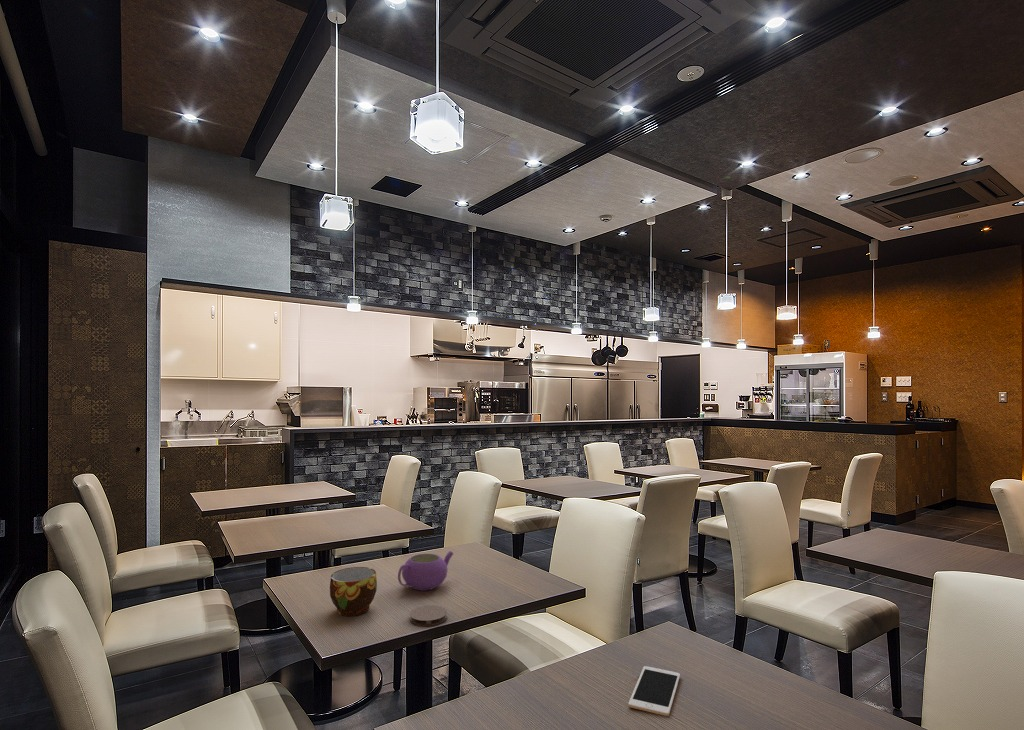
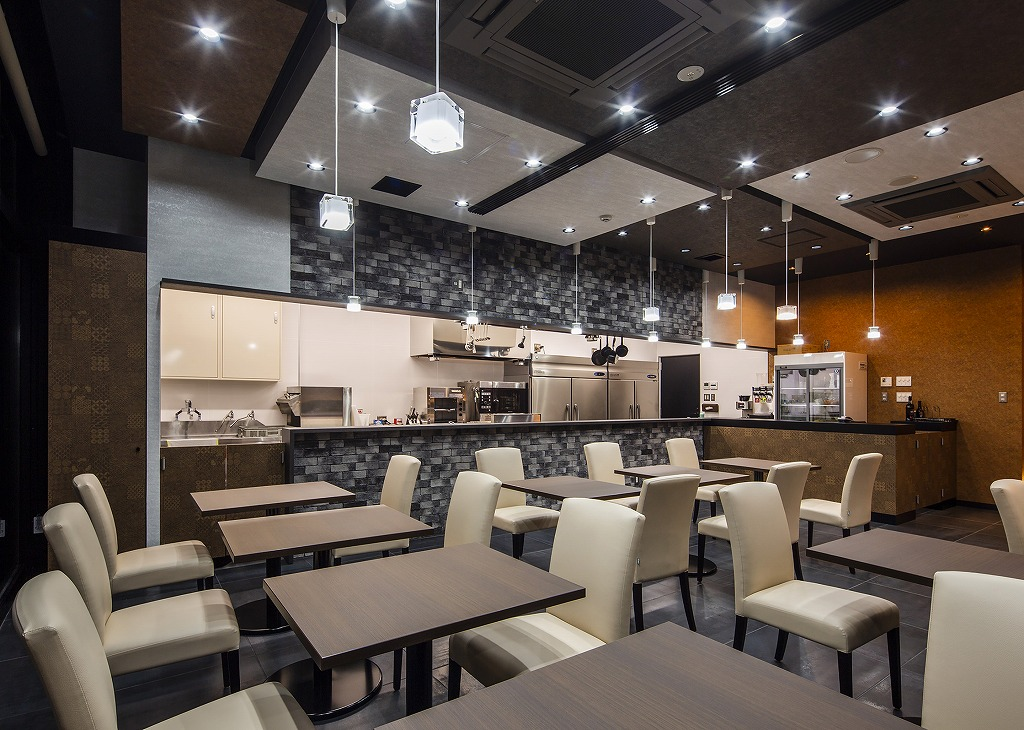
- teapot (426, 571)
- coaster (428, 615)
- cell phone (655, 689)
- cup (352, 591)
